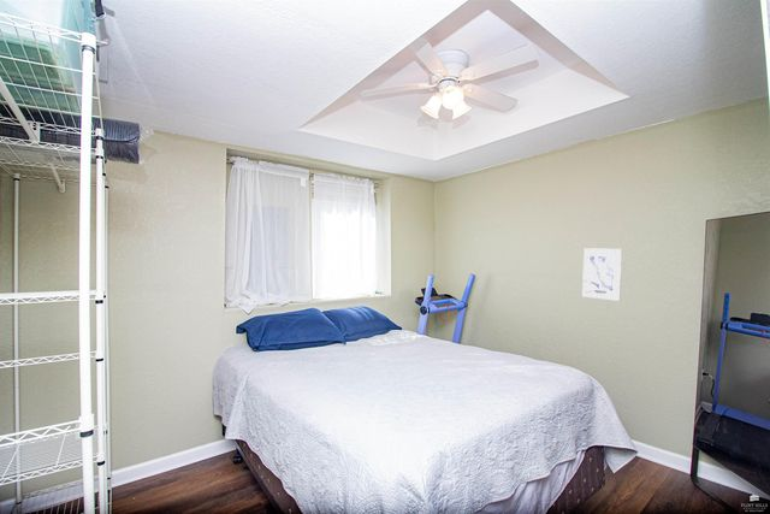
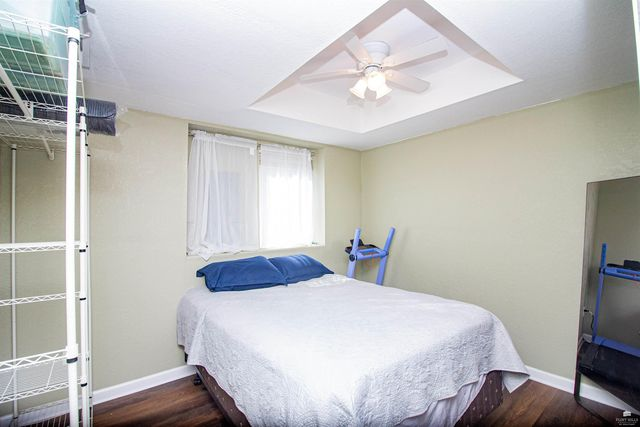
- wall art (602, 273)
